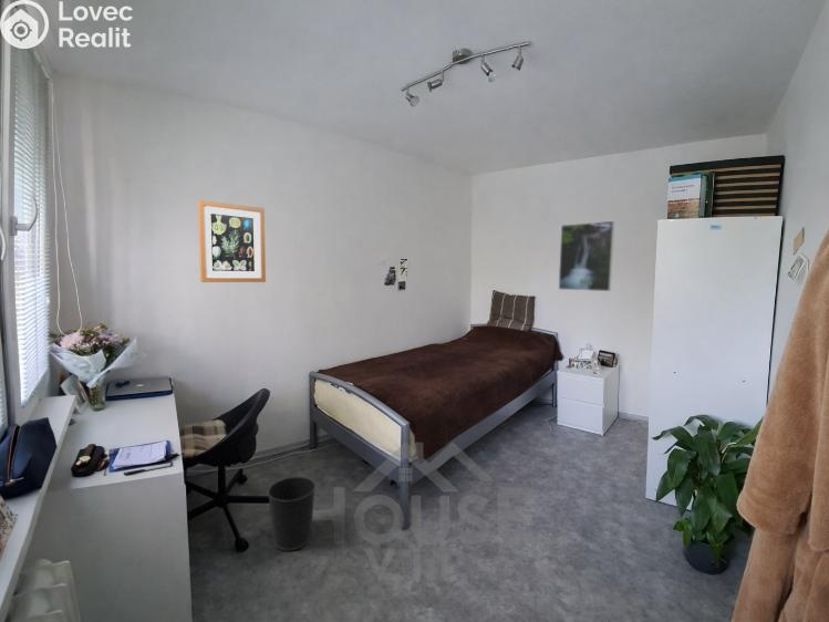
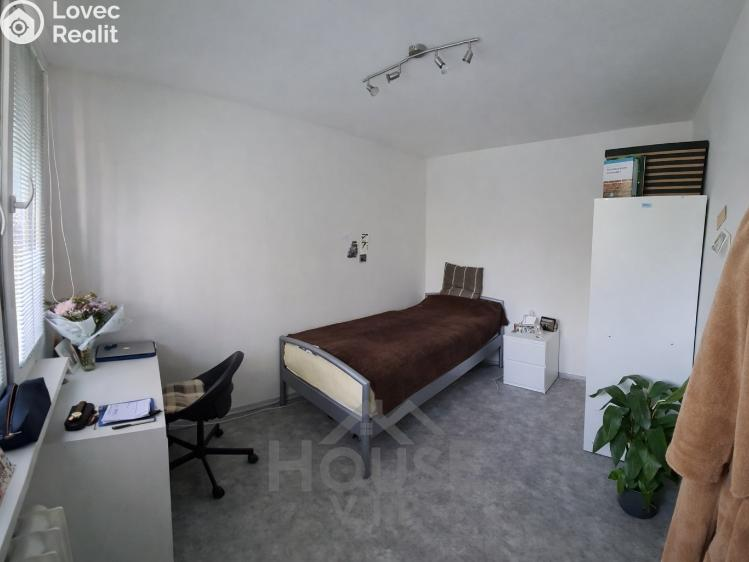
- wastebasket (292, 512)
- wall art (234, 243)
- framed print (584, 257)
